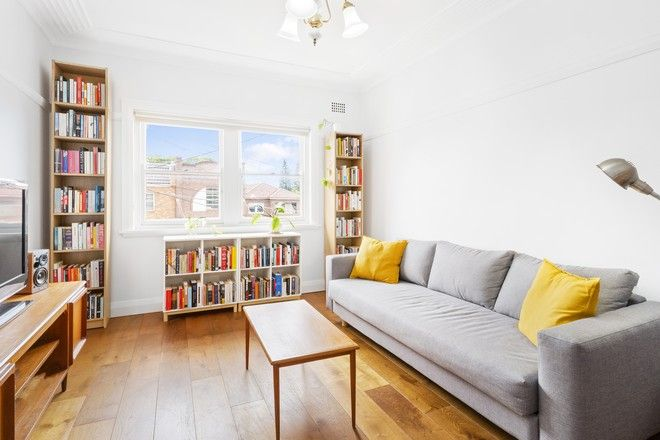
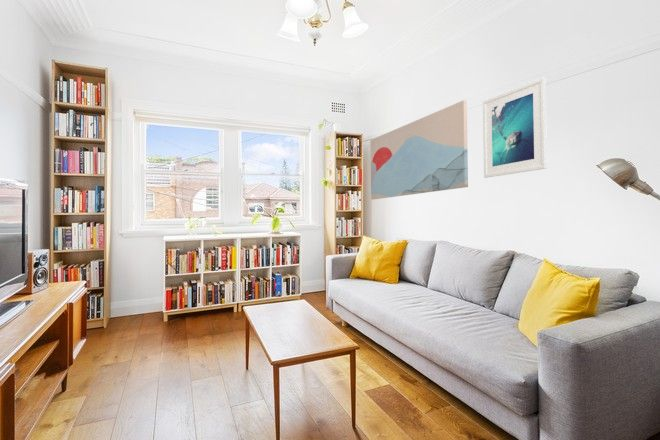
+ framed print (512, 131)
+ wall art (410, 159)
